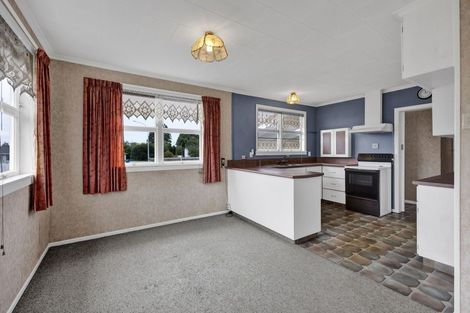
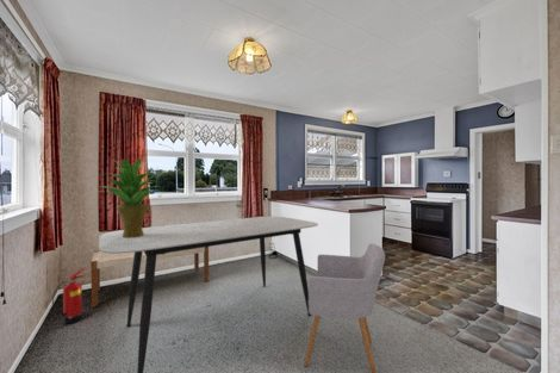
+ potted plant (132, 197)
+ fire extinguisher (69, 297)
+ dining table (218, 244)
+ chair (344, 299)
+ bench (156, 259)
